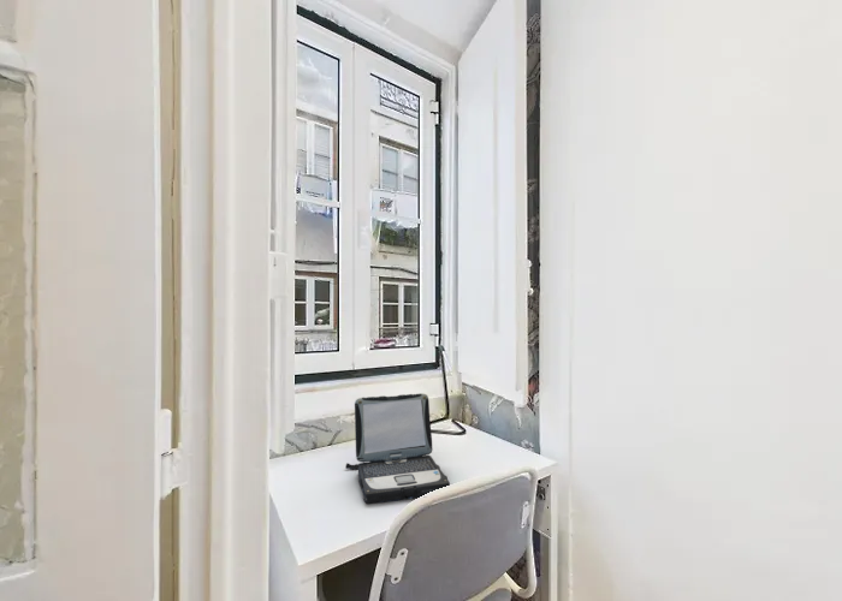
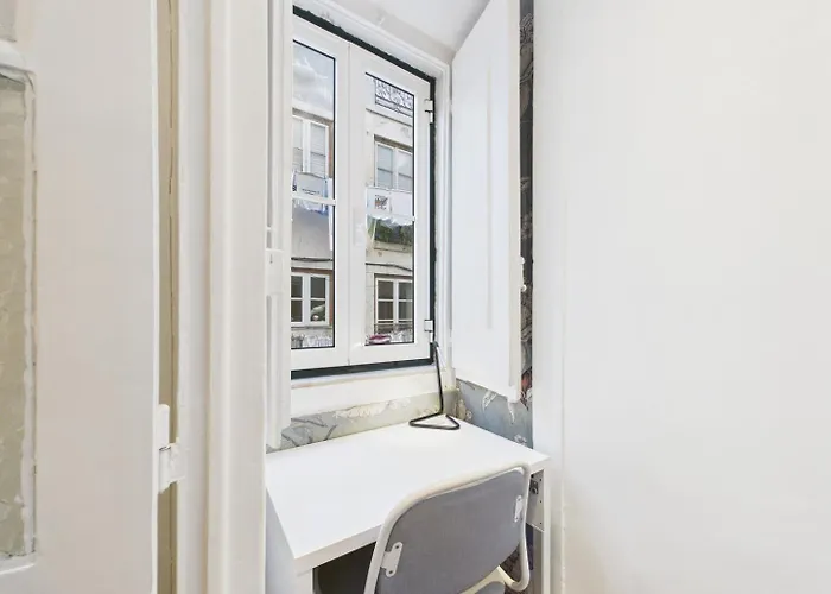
- laptop (397, 440)
